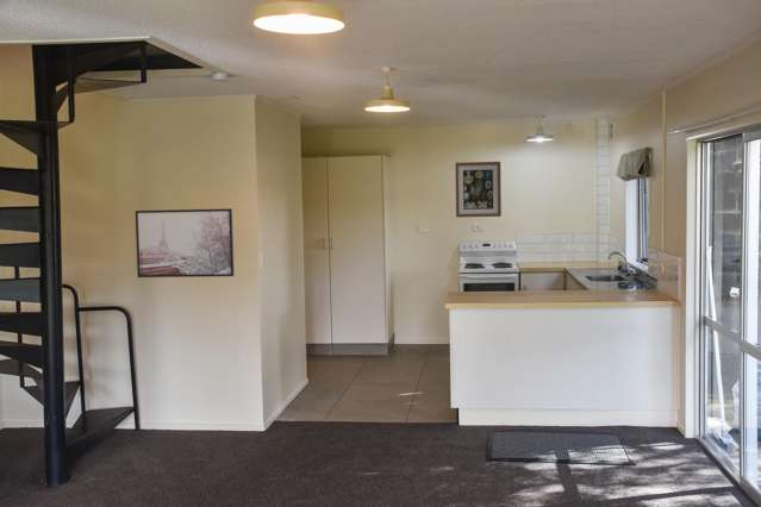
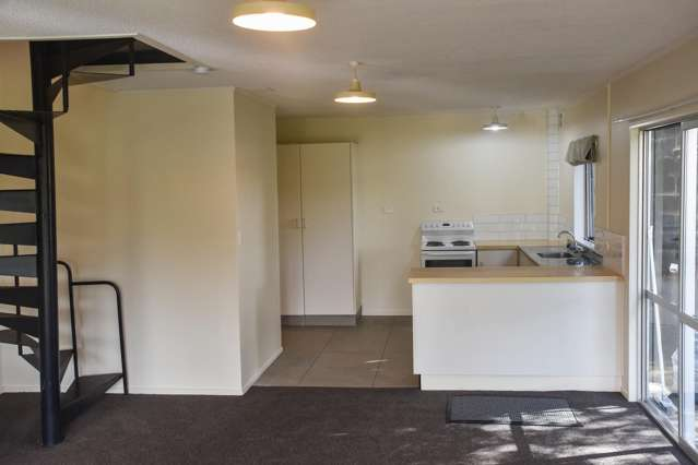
- wall art (478, 189)
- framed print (183, 243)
